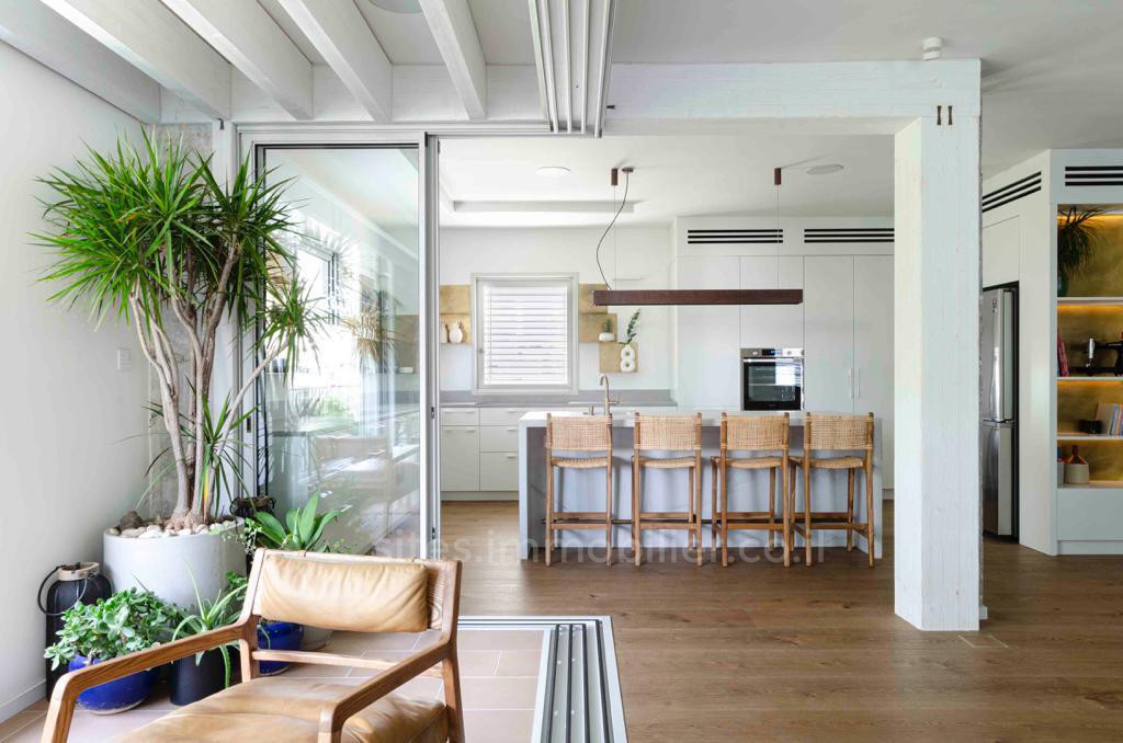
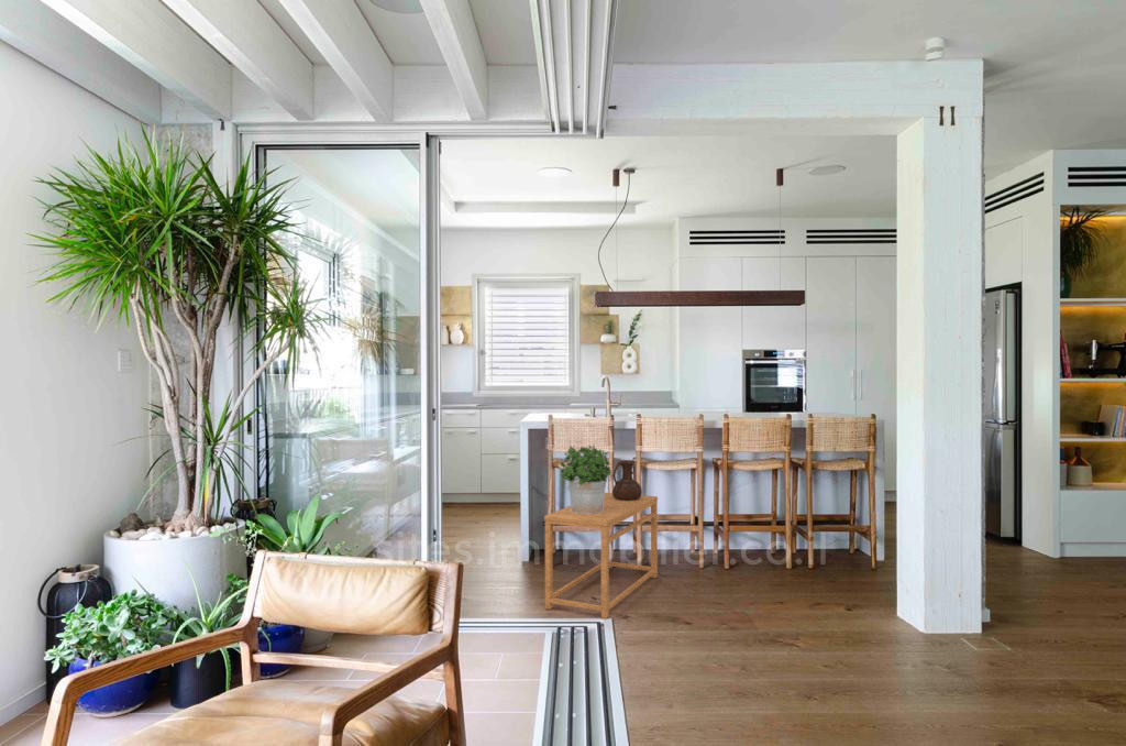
+ side table (605, 548)
+ potted plant (583, 478)
+ ceramic pitcher (626, 479)
